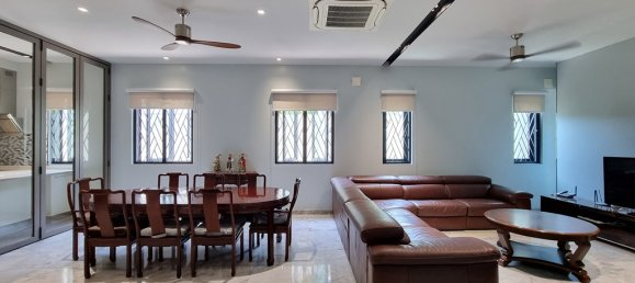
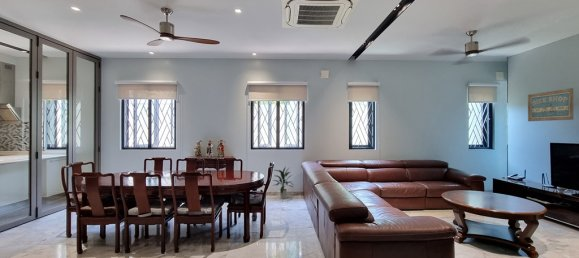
+ indoor plant (282, 182)
+ wall art (548, 106)
